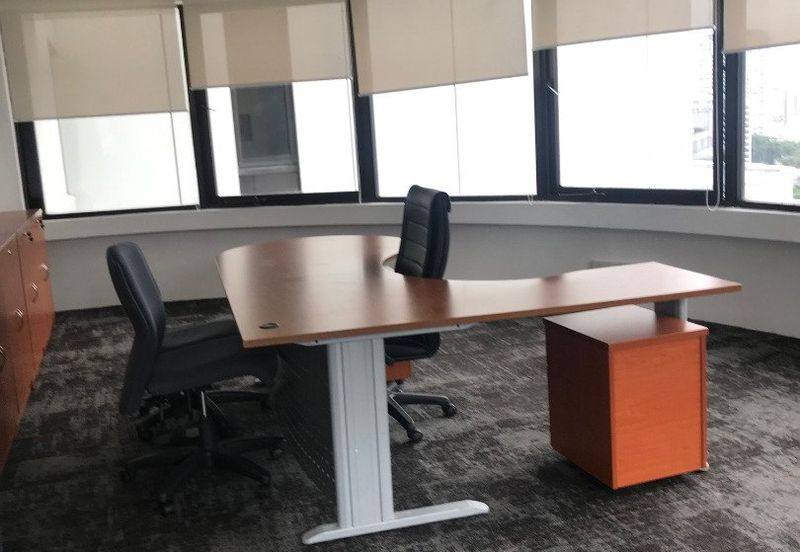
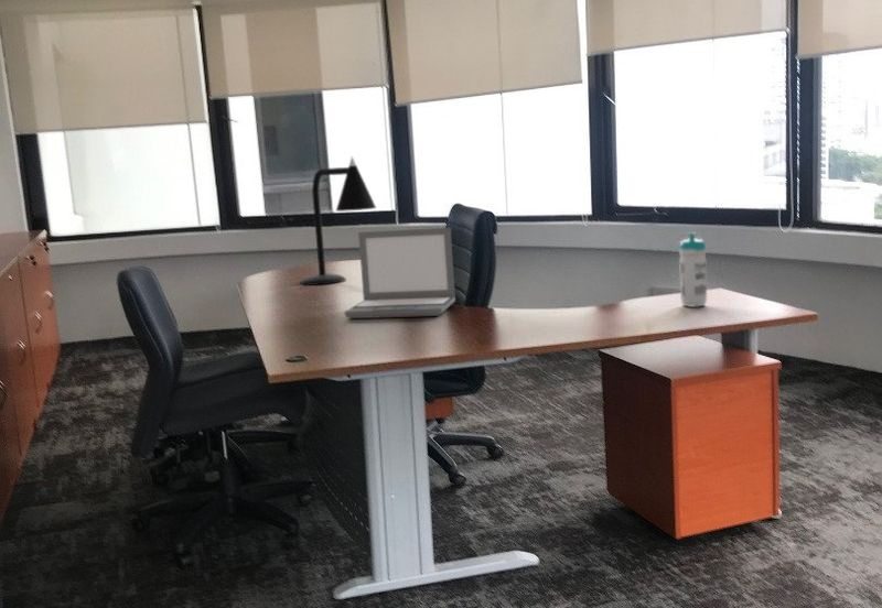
+ desk lamp (336, 210)
+ water bottle (692, 269)
+ laptop (398, 272)
